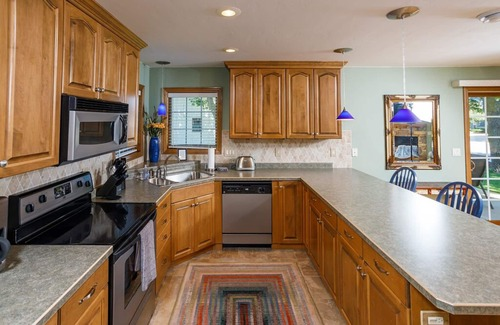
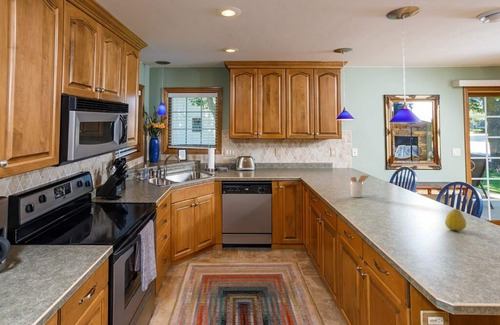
+ utensil holder (359, 185)
+ fruit (455, 219)
